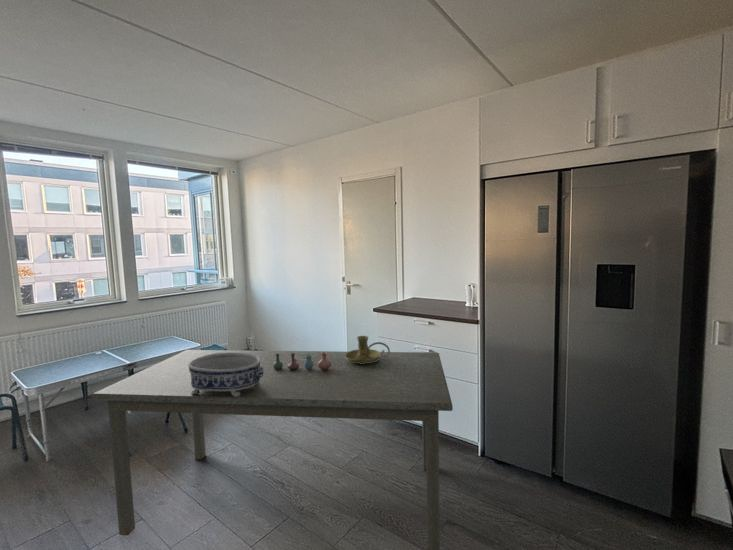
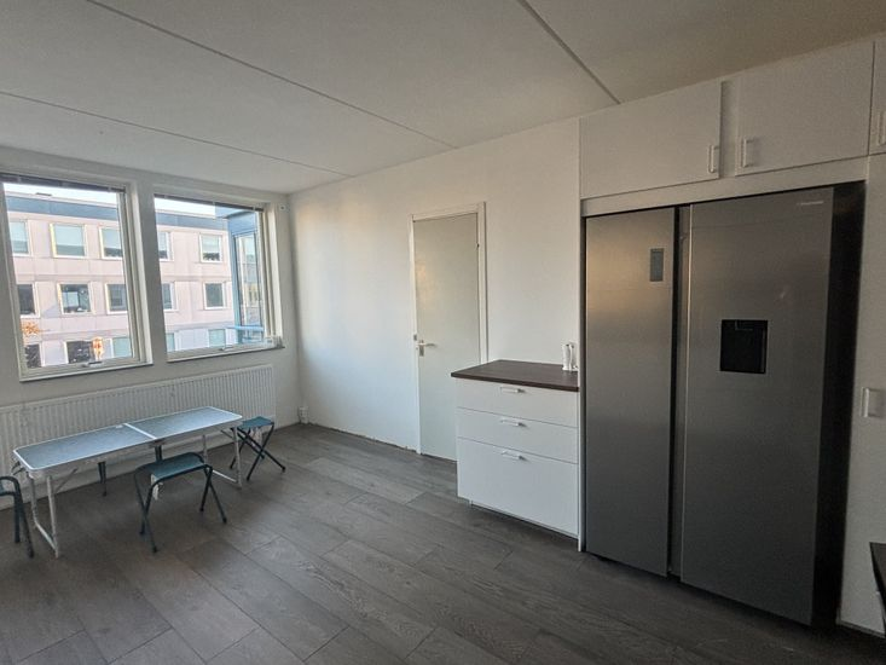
- dining table (291, 416)
- candle holder (367, 348)
- vase (305, 361)
- decorative bowl (225, 373)
